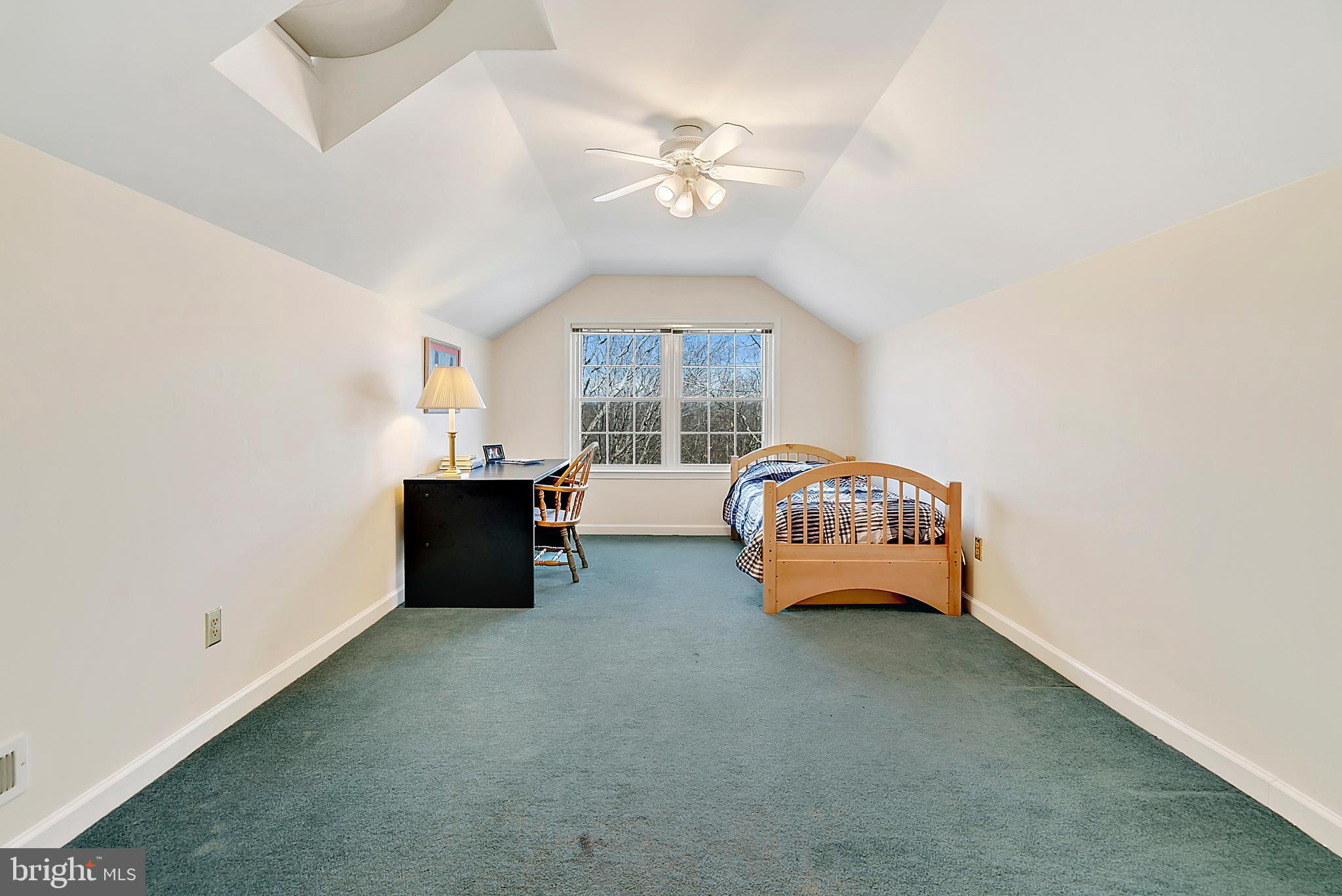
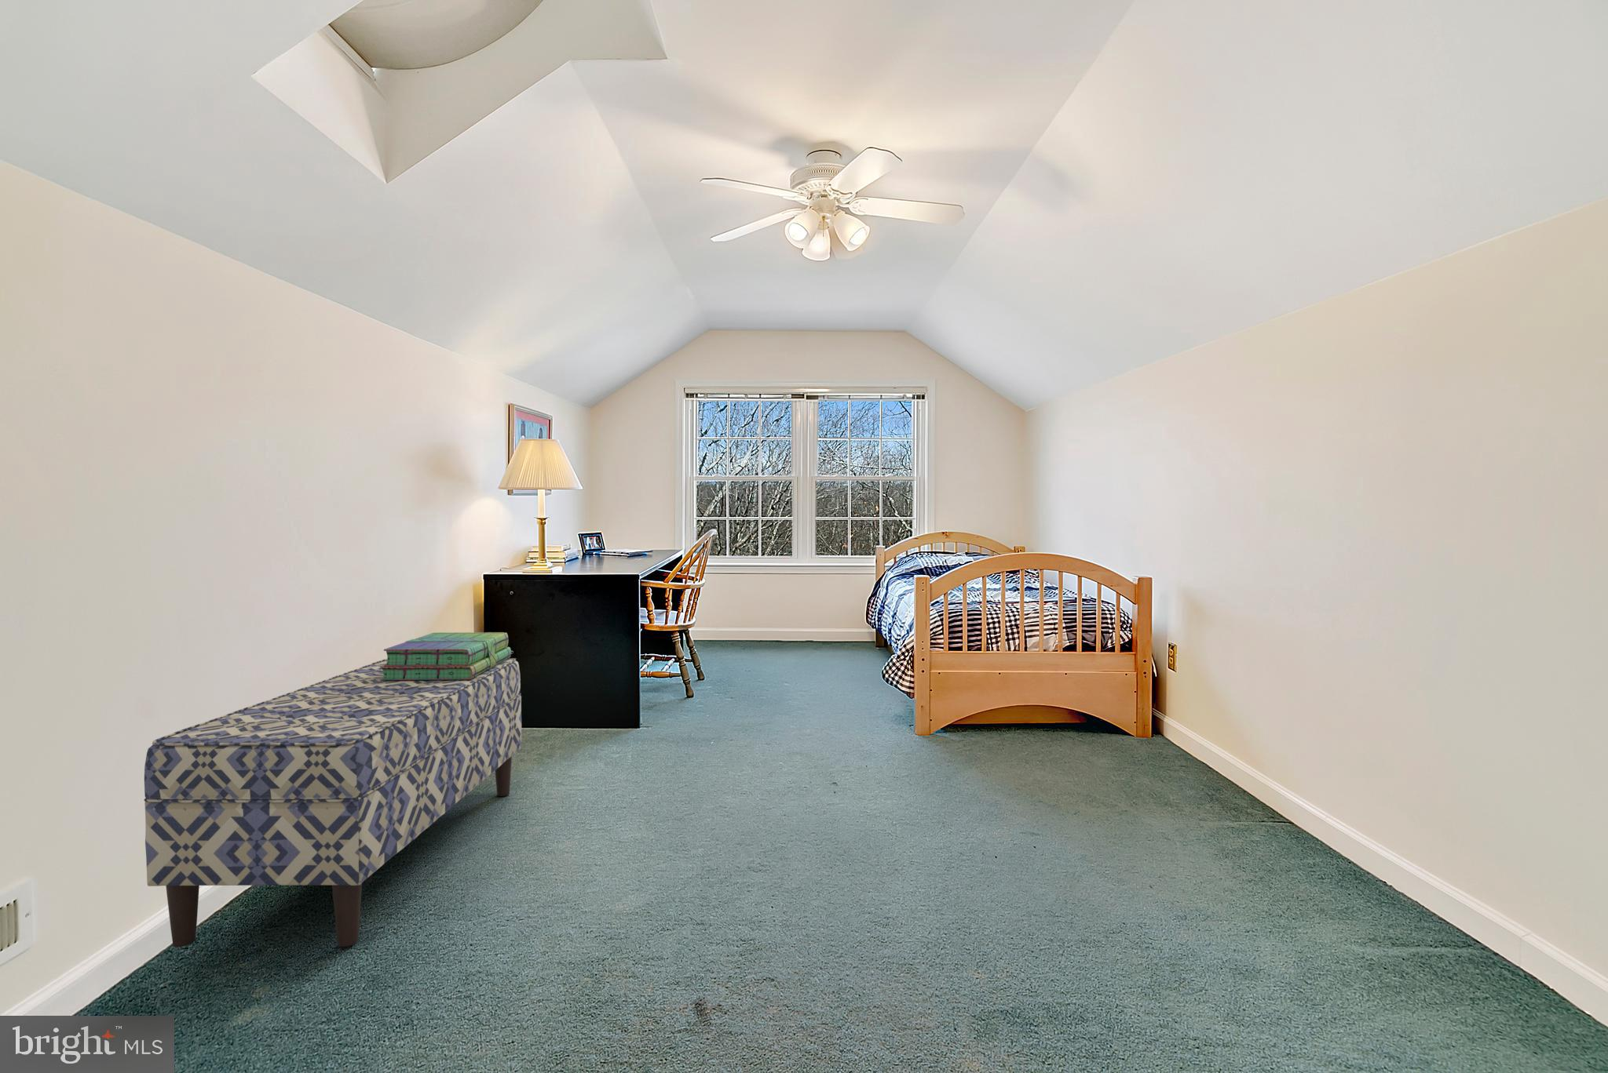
+ bench (376, 771)
+ stack of books (449, 654)
